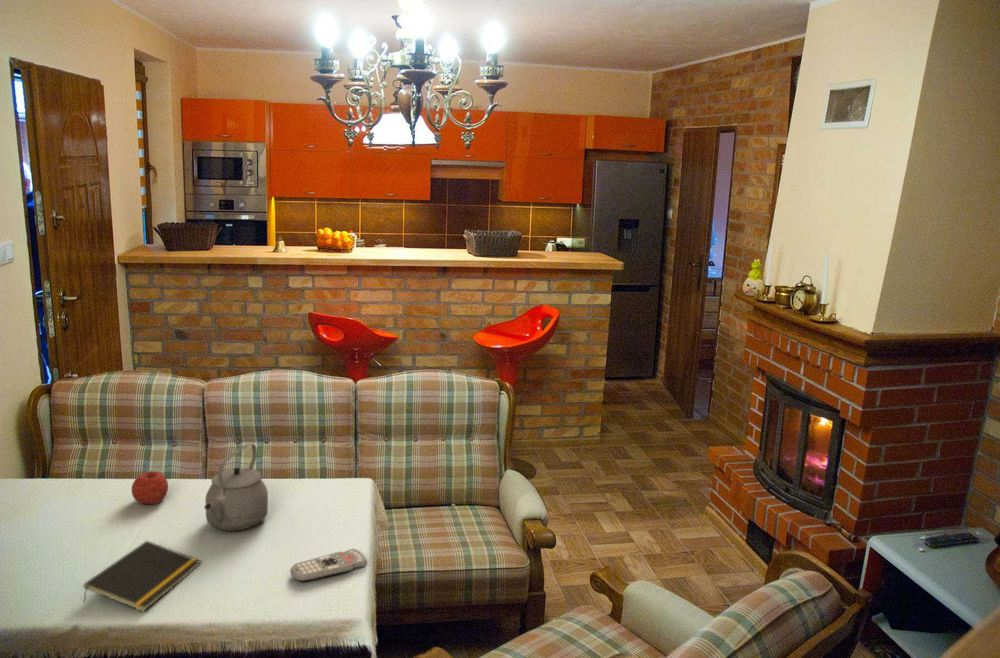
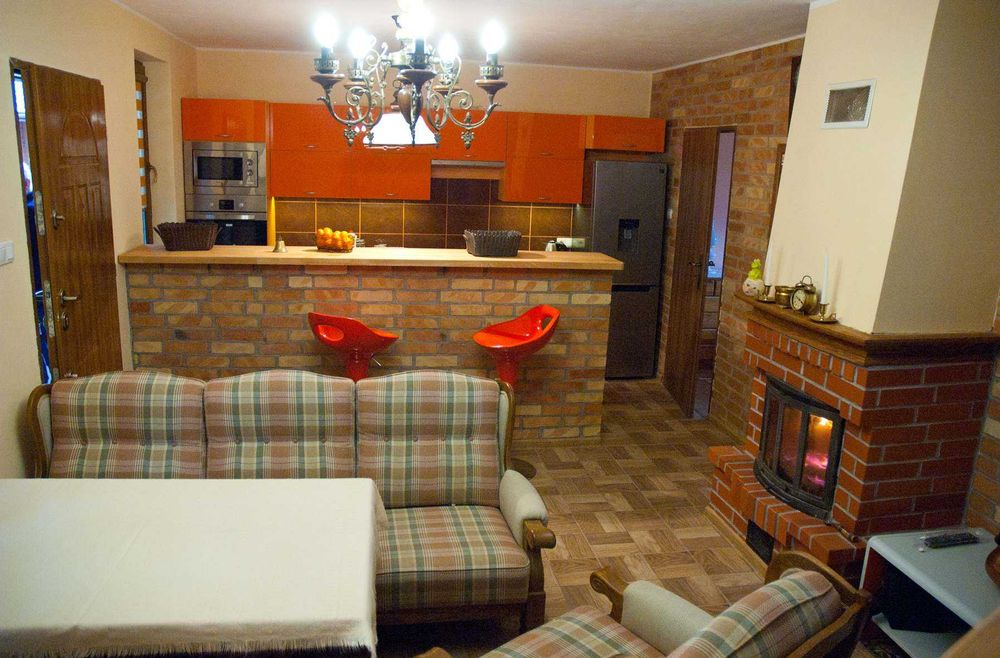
- notepad (145, 573)
- tea kettle (231, 490)
- remote control (328, 565)
- fruit (150, 485)
